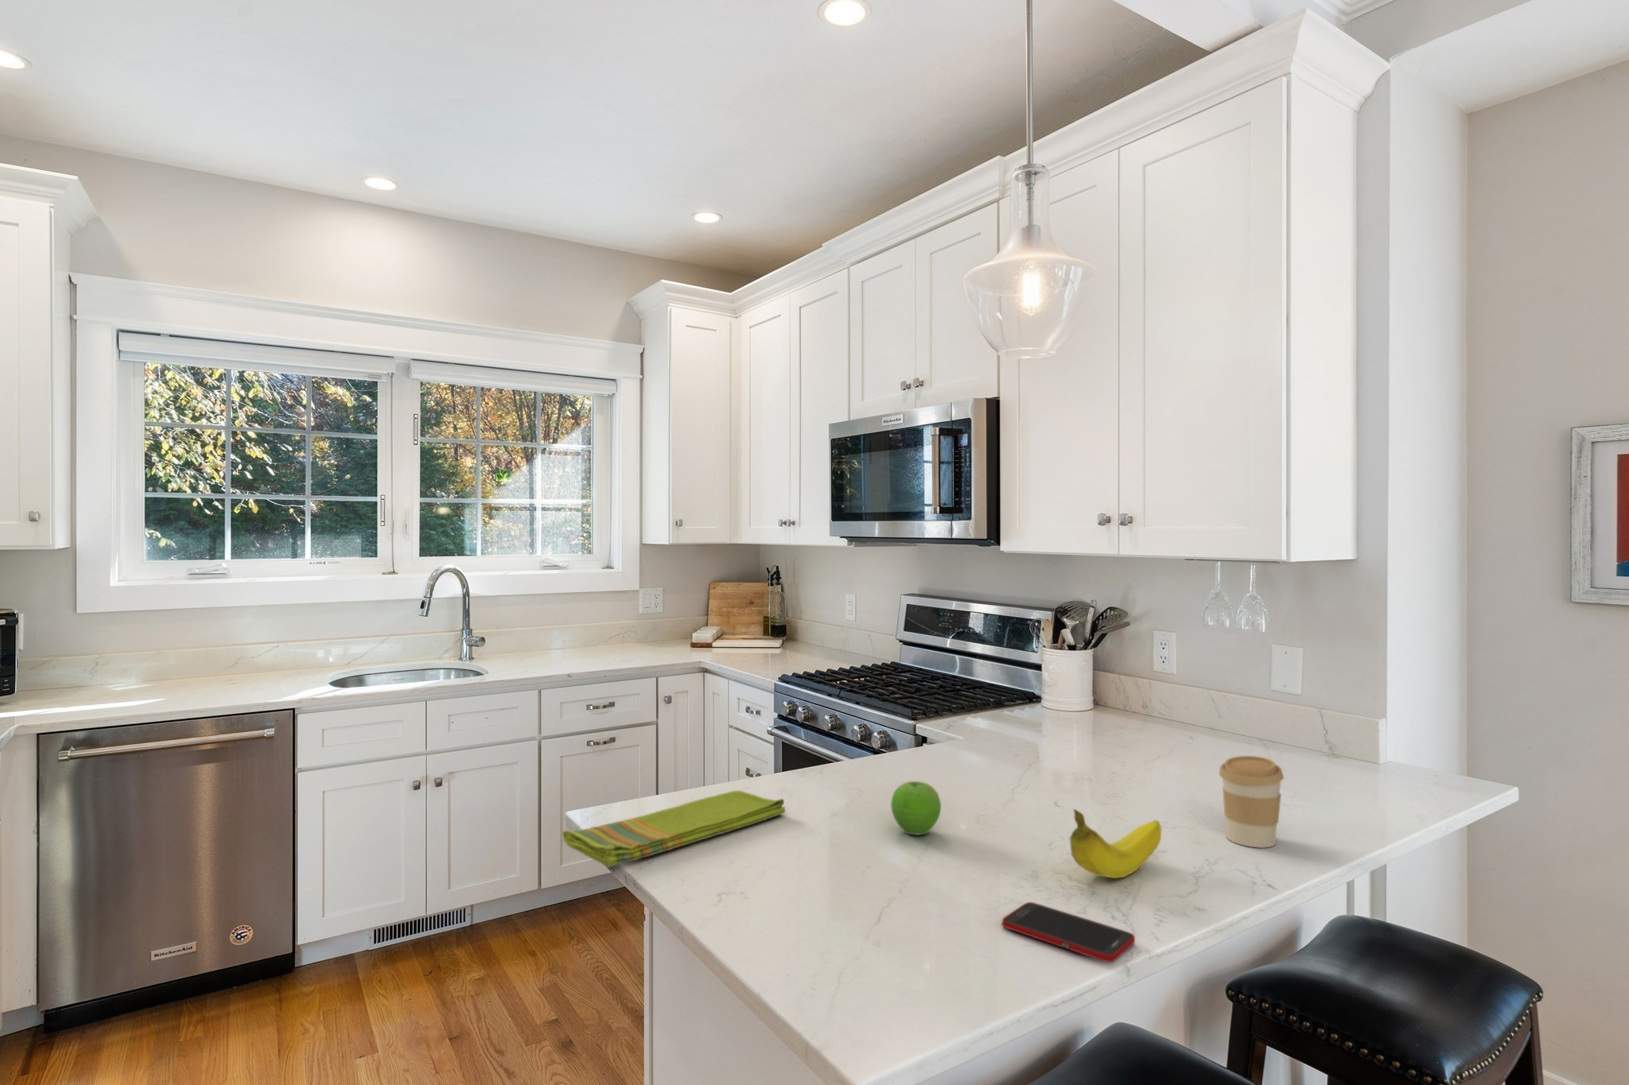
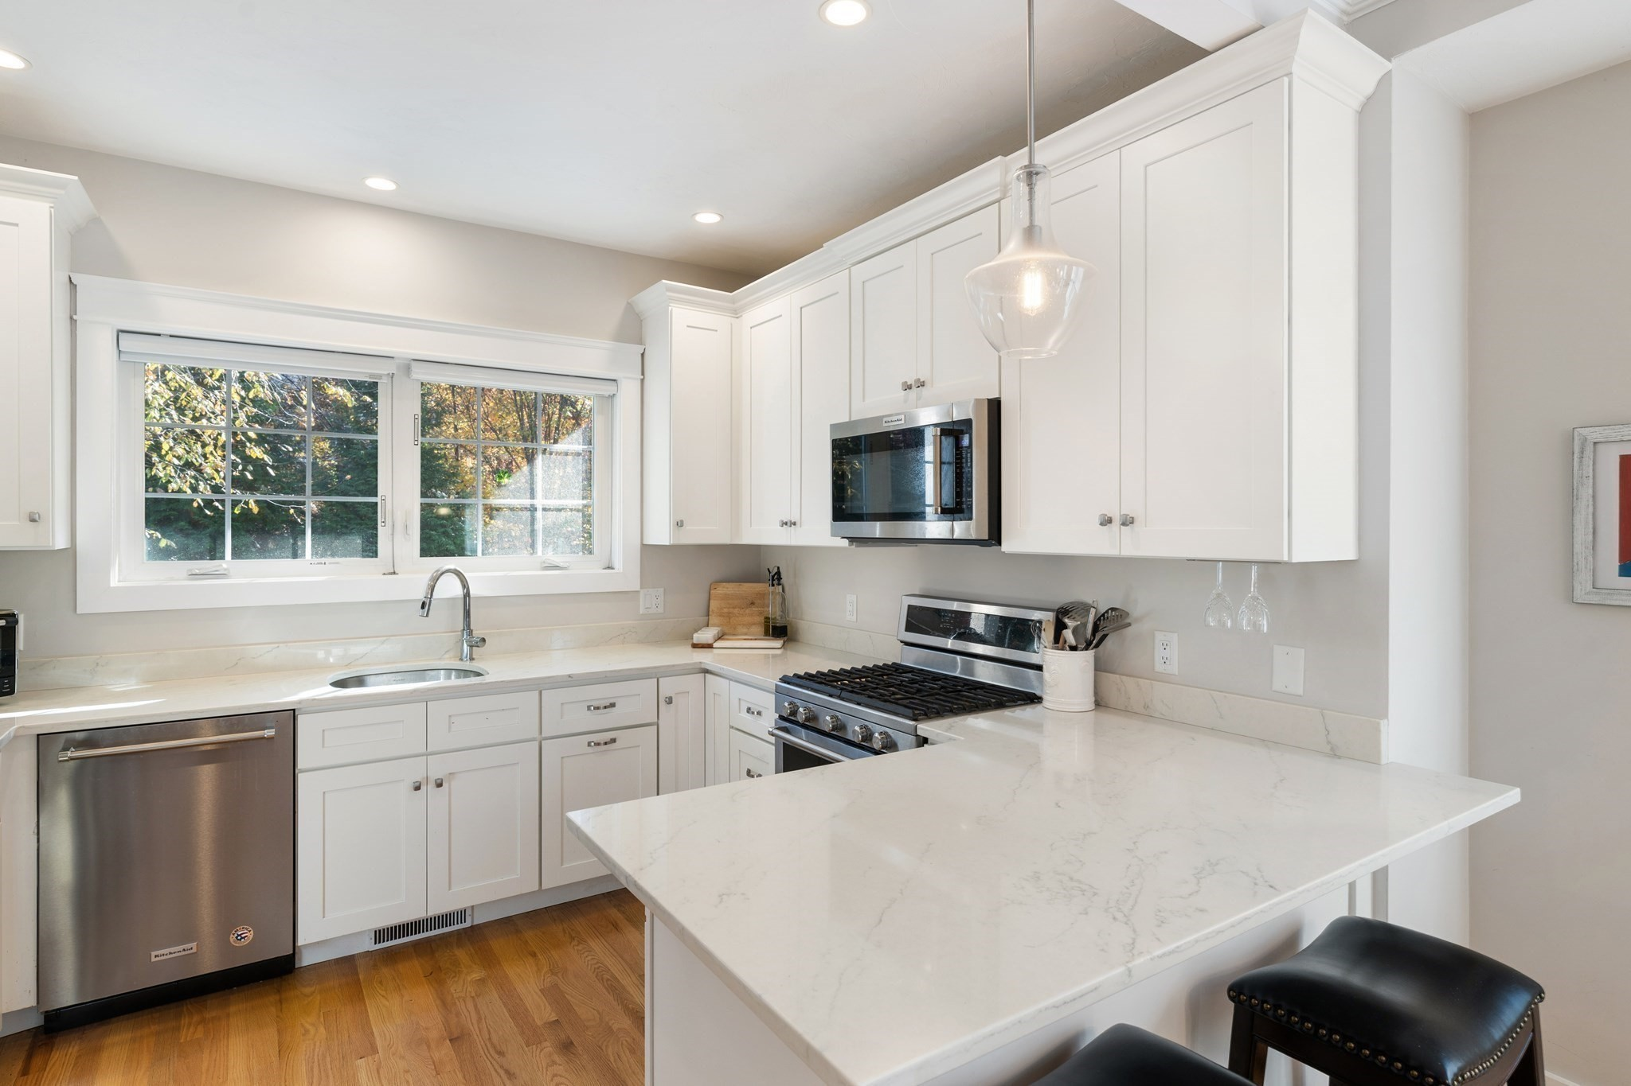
- cell phone (1067, 931)
- fruit (1118, 840)
- coffee cup (1250, 799)
- dish towel (678, 820)
- fruit (916, 808)
